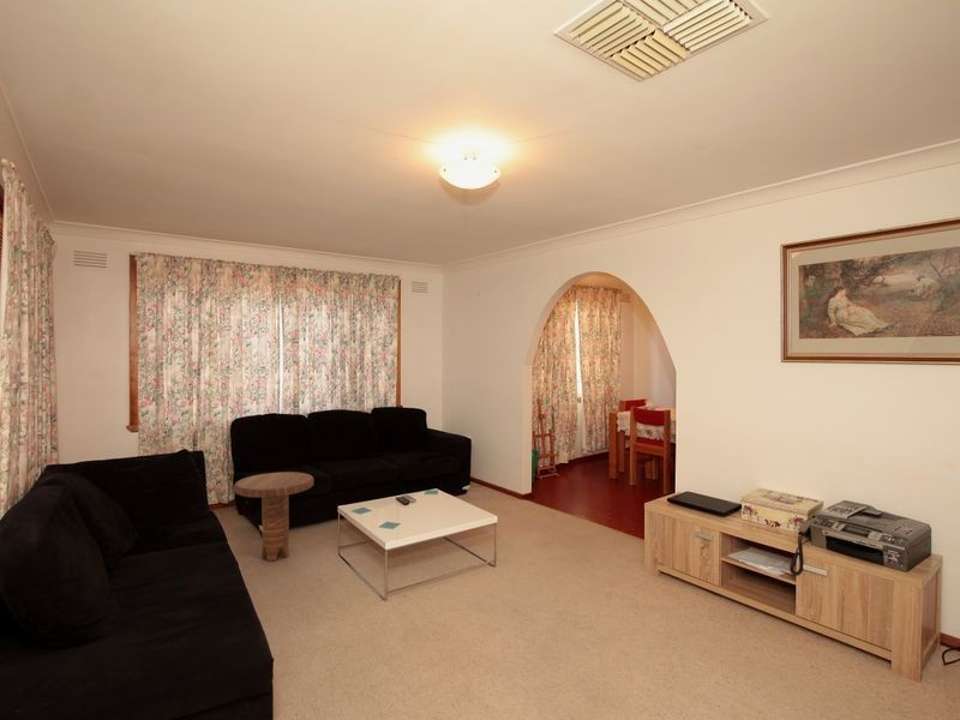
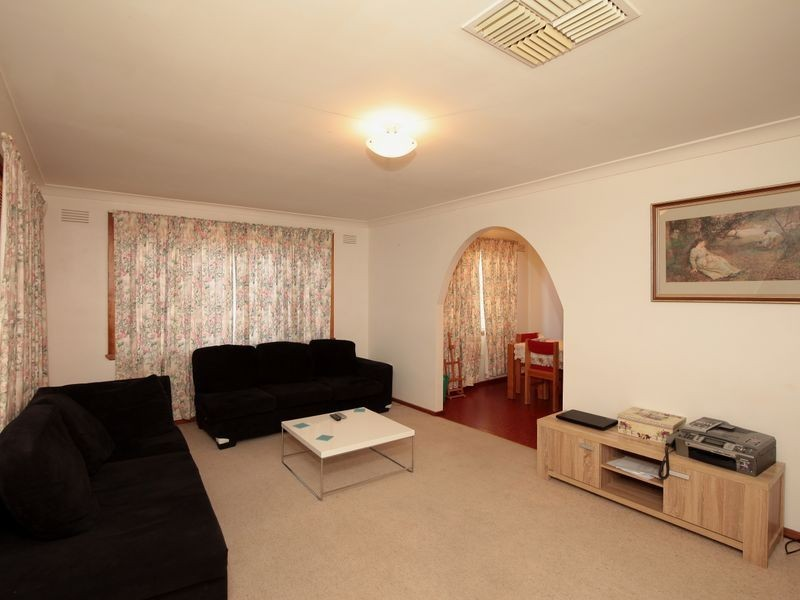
- side table (275, 517)
